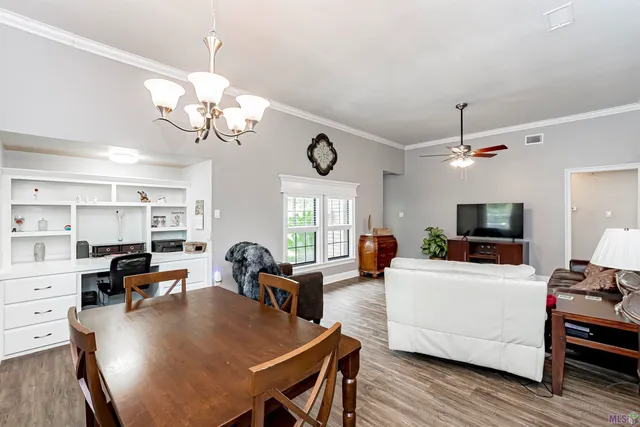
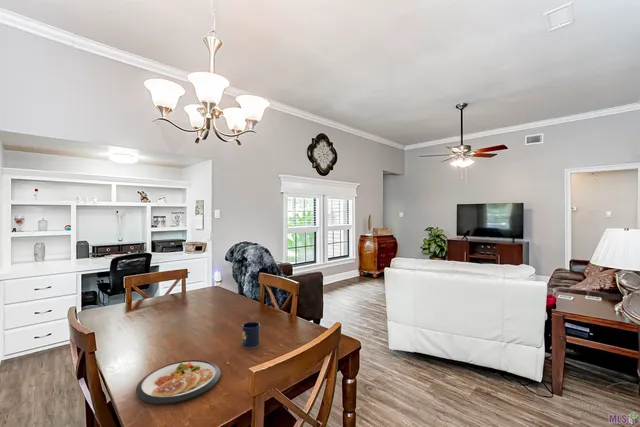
+ mug (249, 333)
+ dish (180, 377)
